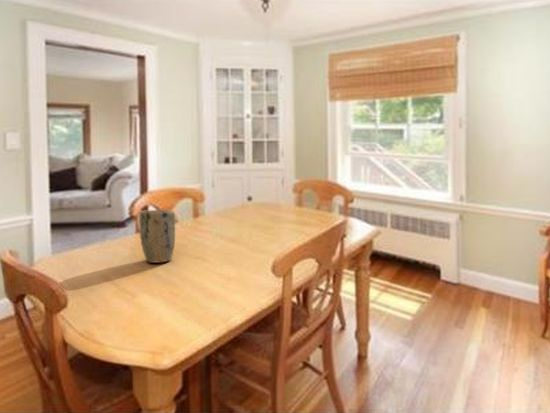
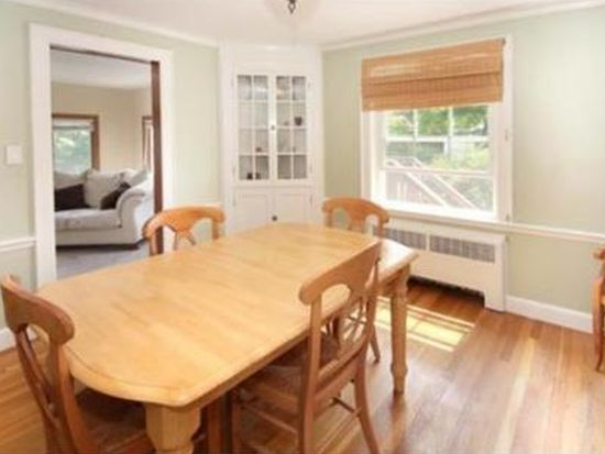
- plant pot (157, 235)
